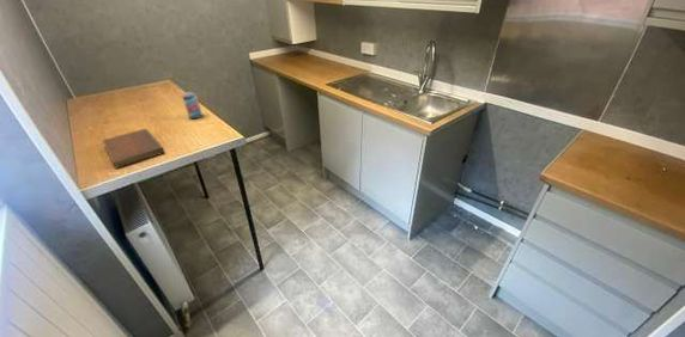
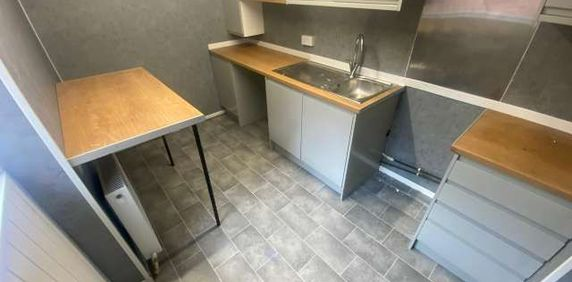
- notebook (133, 146)
- beer can (192, 105)
